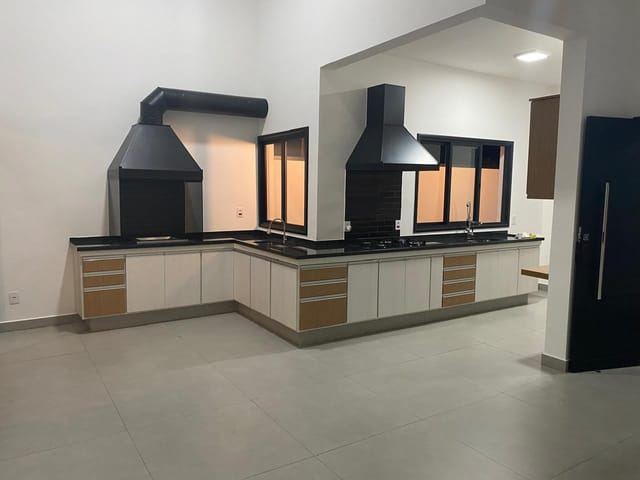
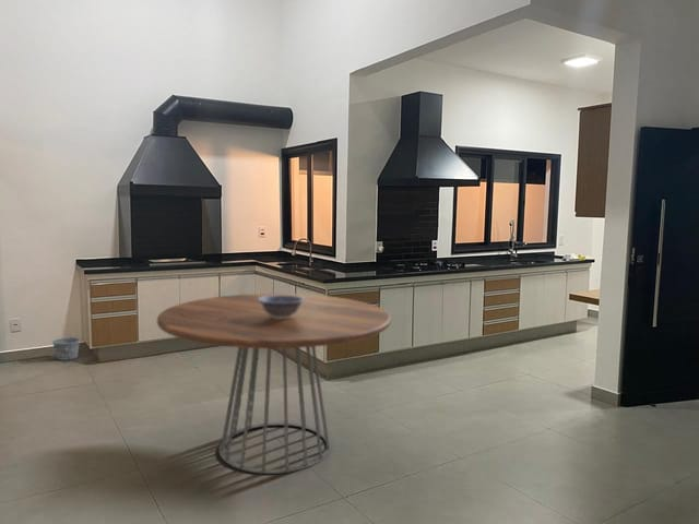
+ dining table (284, 380)
+ decorative bowl (281, 307)
+ bucket (66, 342)
